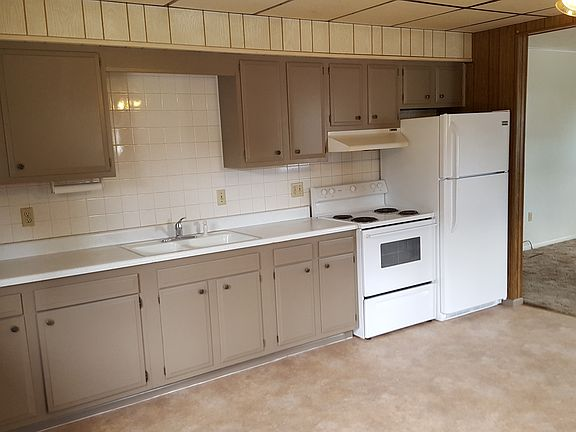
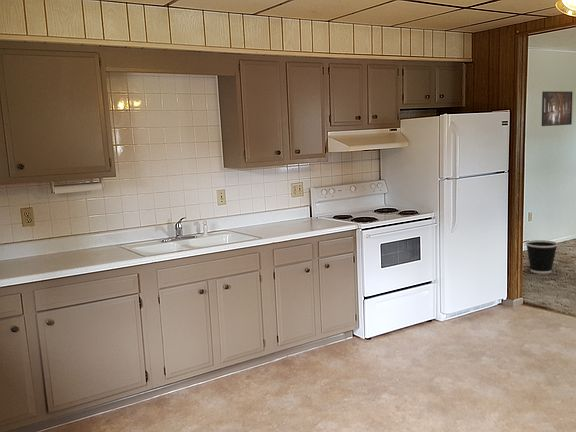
+ wastebasket (541, 257)
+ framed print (557, 108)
